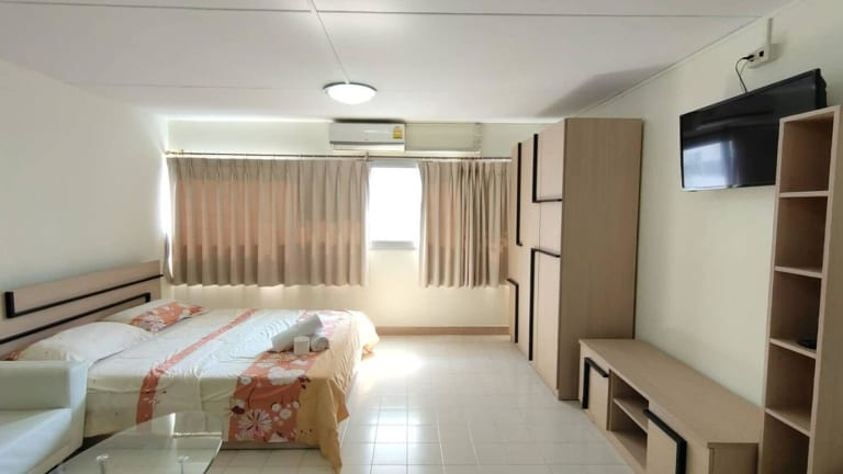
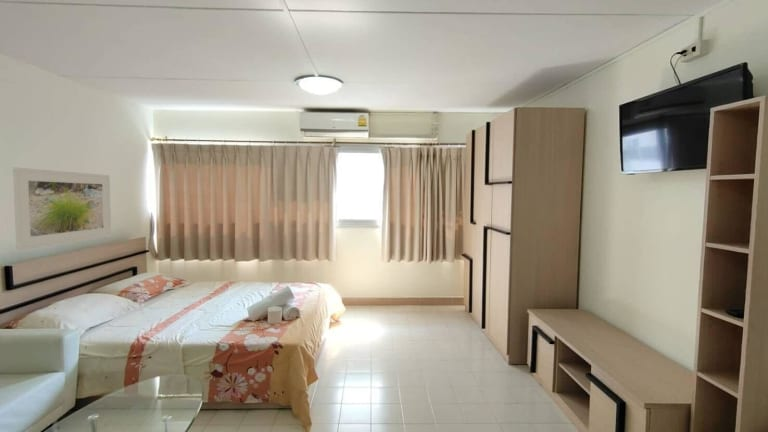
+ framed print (69, 207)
